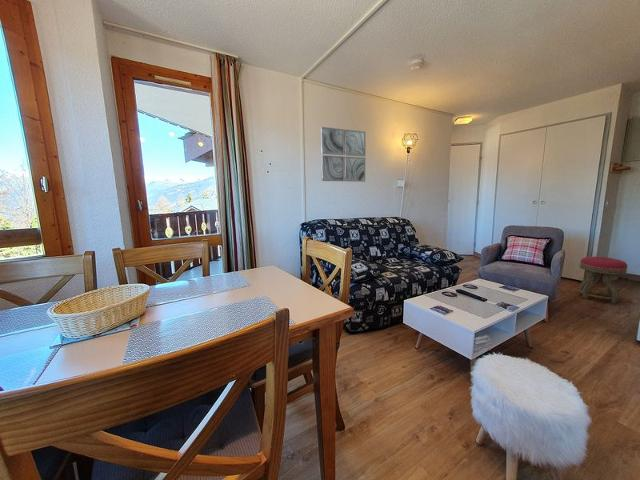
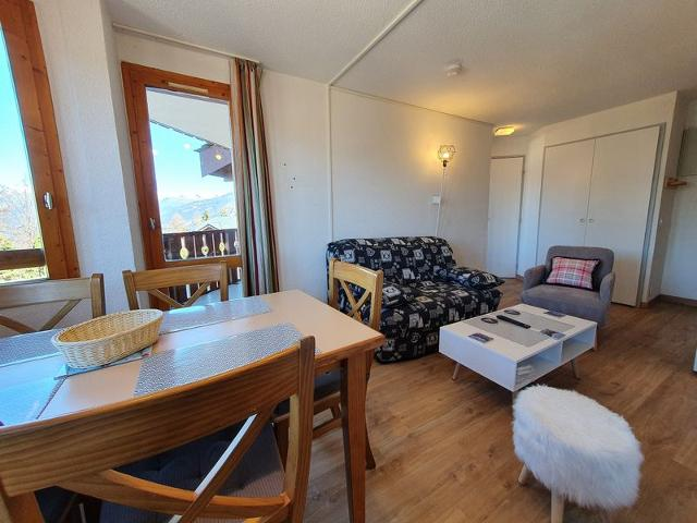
- stool (599, 278)
- wall art (343, 156)
